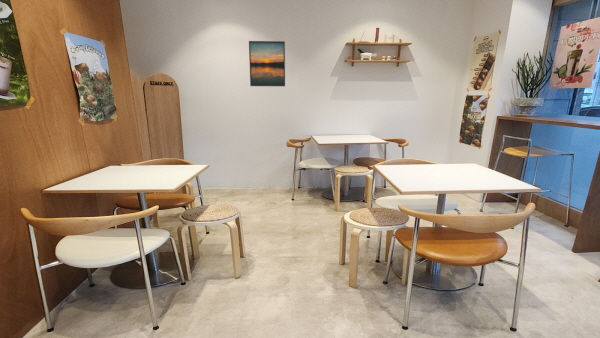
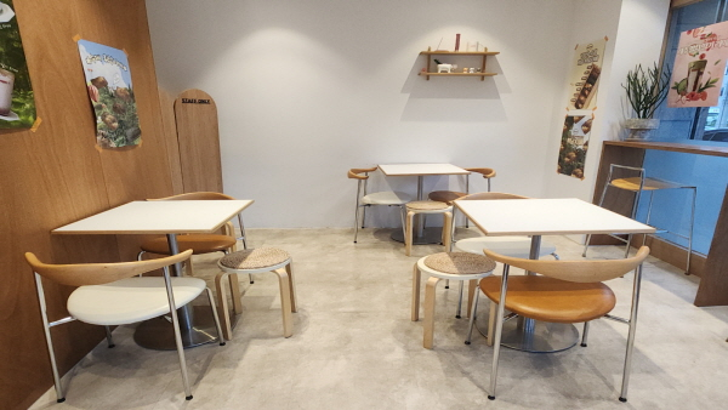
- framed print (267, 64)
